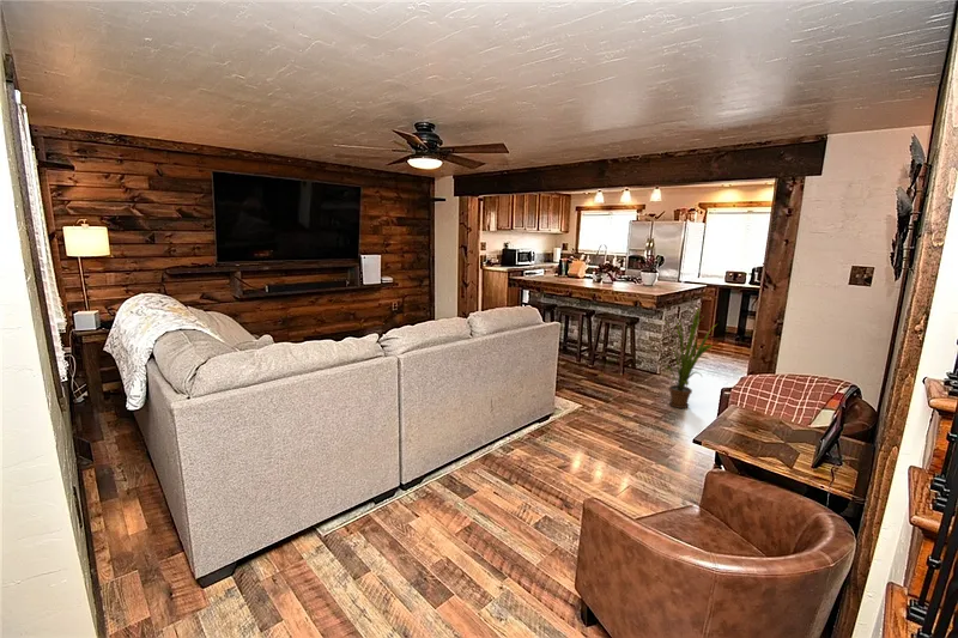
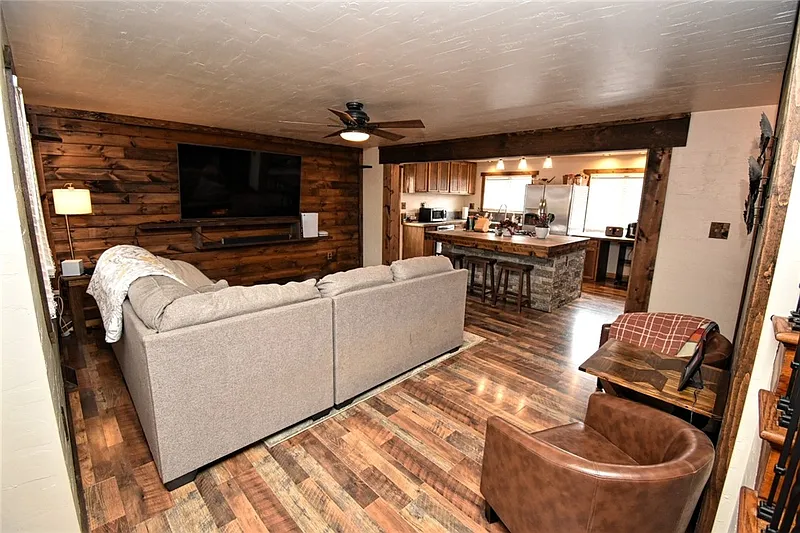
- house plant (683, 357)
